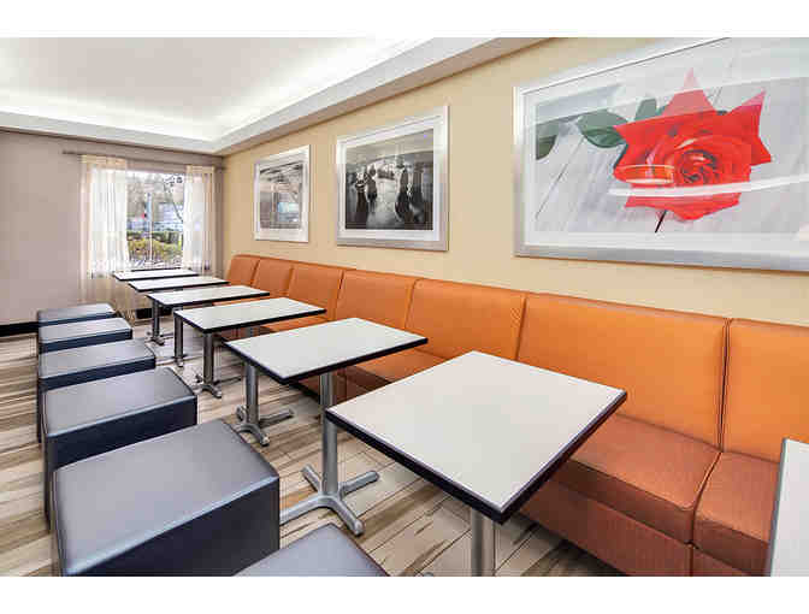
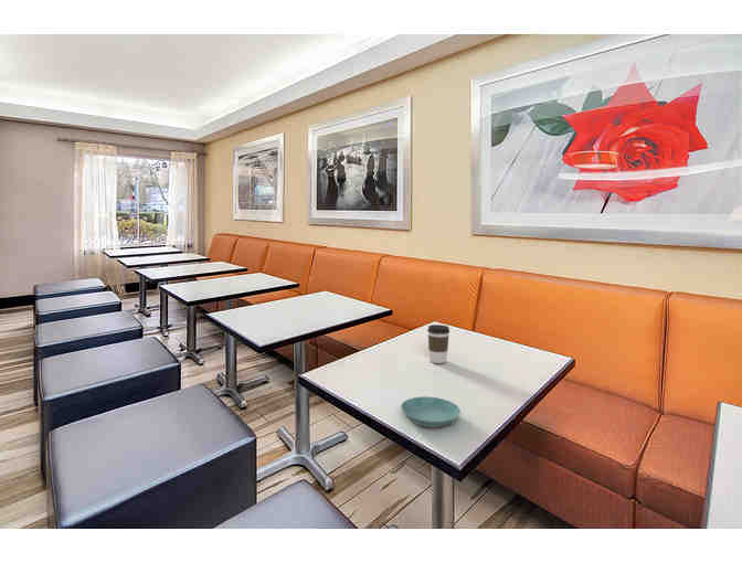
+ saucer (430, 413)
+ coffee cup (437, 343)
